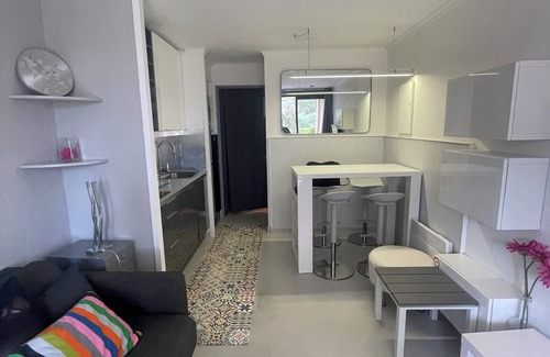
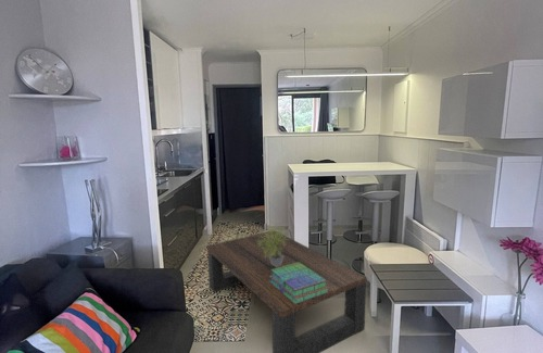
+ potted plant (273, 244)
+ stack of books (298, 280)
+ coffee table (274, 286)
